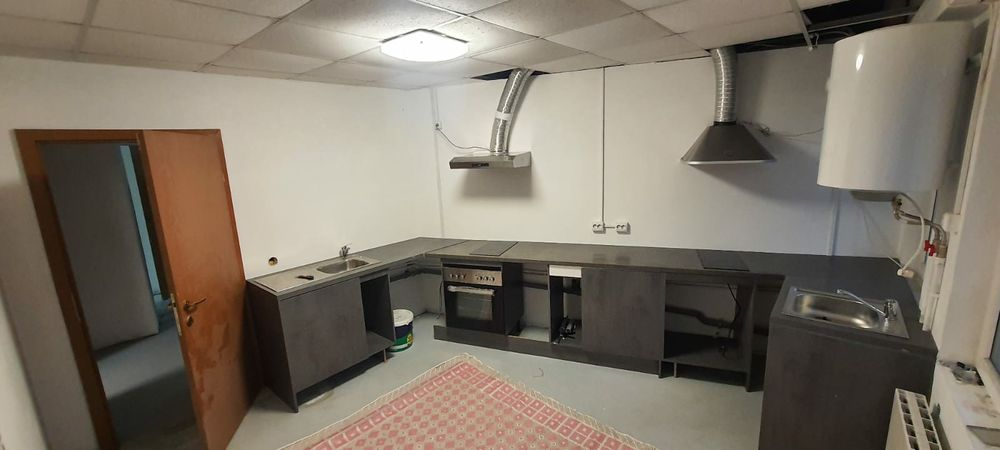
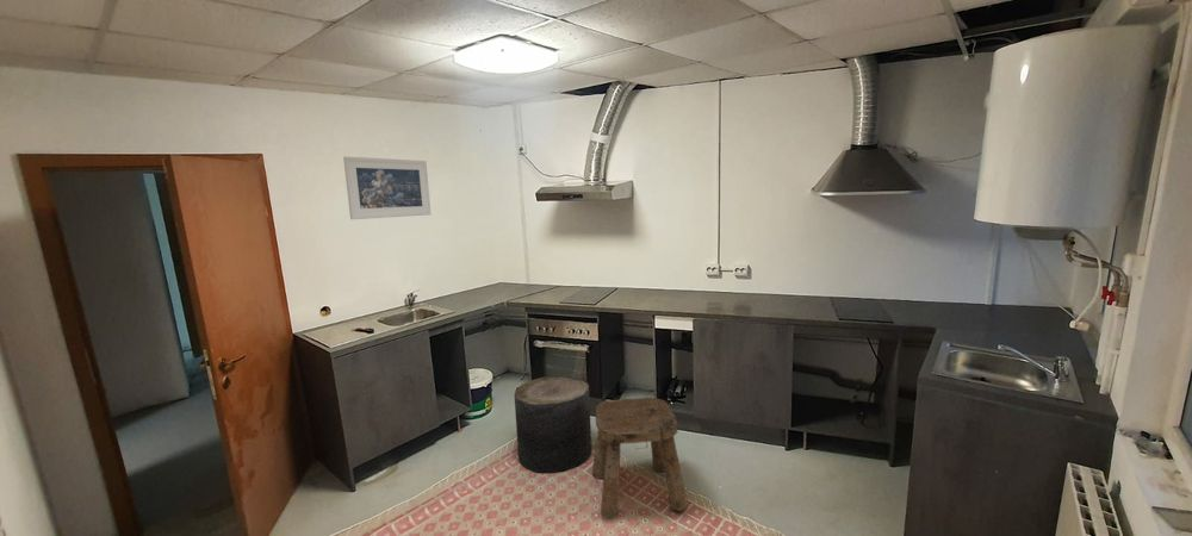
+ stool (553, 420)
+ stool (635, 442)
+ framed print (390, 188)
